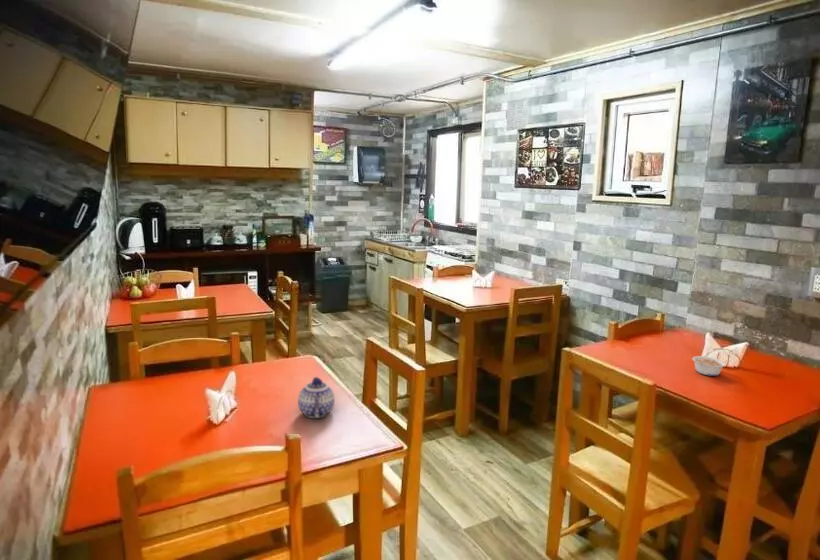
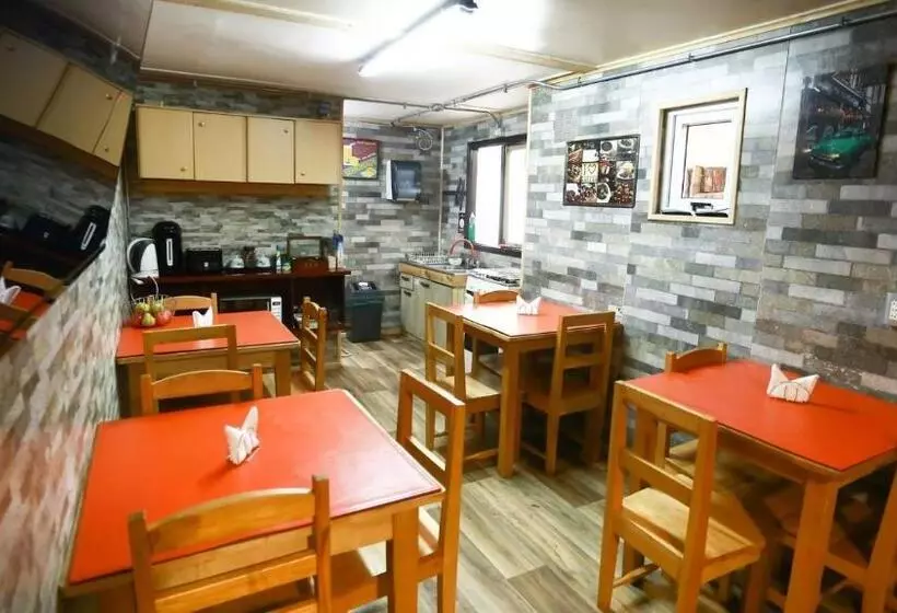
- teapot (316, 395)
- legume (708, 365)
